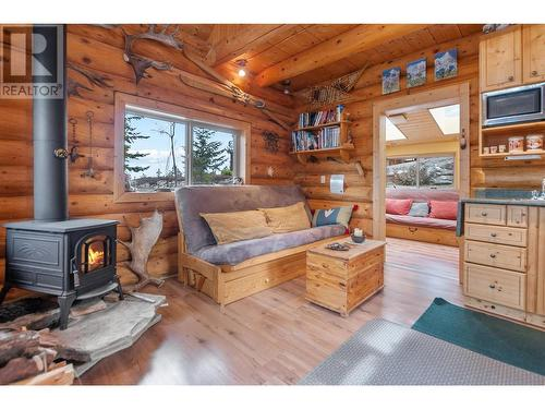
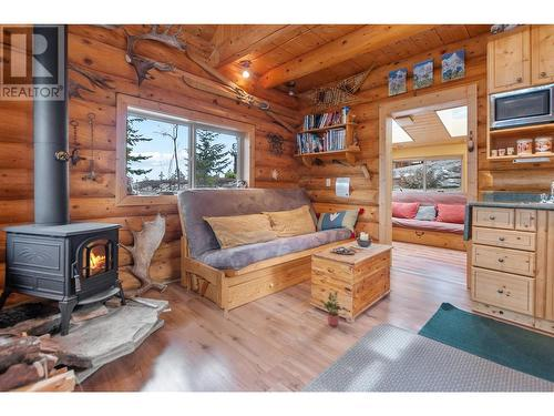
+ potted plant (335, 311)
